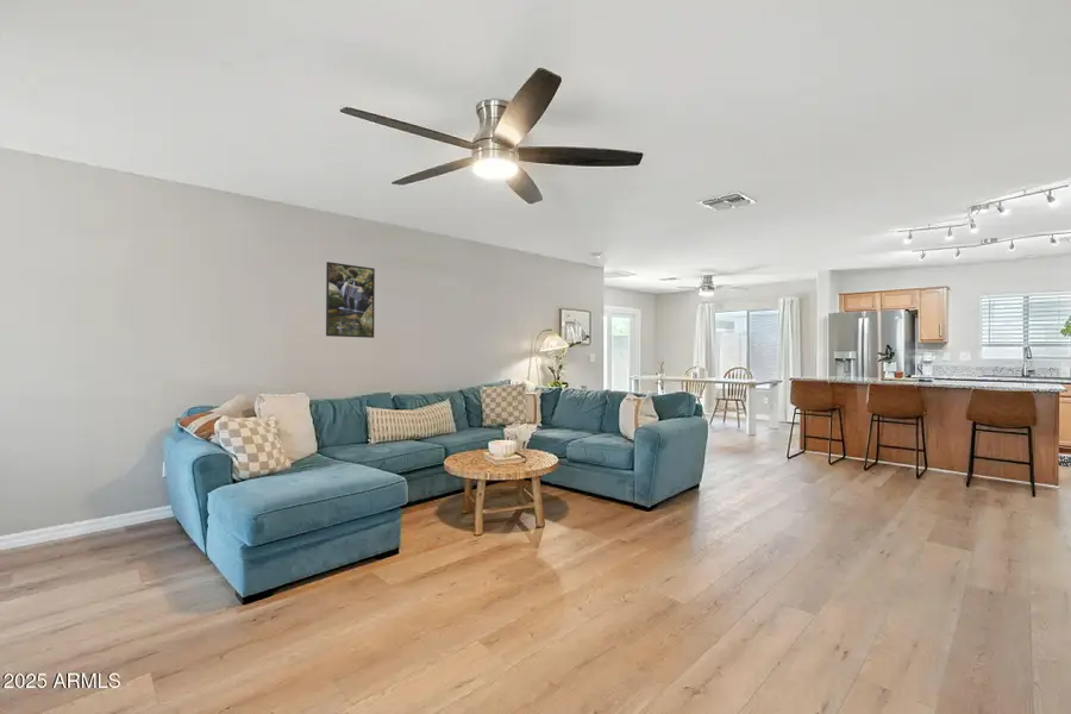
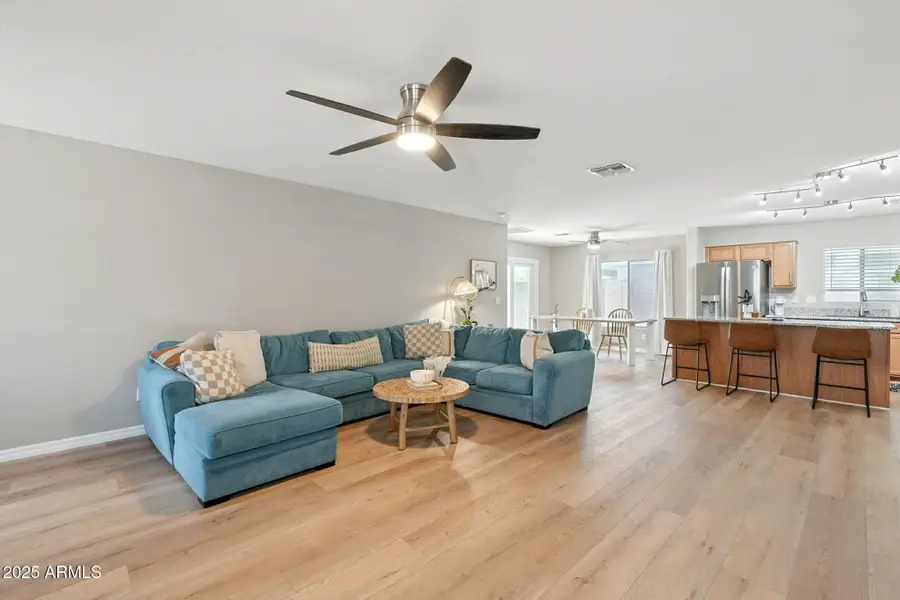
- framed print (351, 301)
